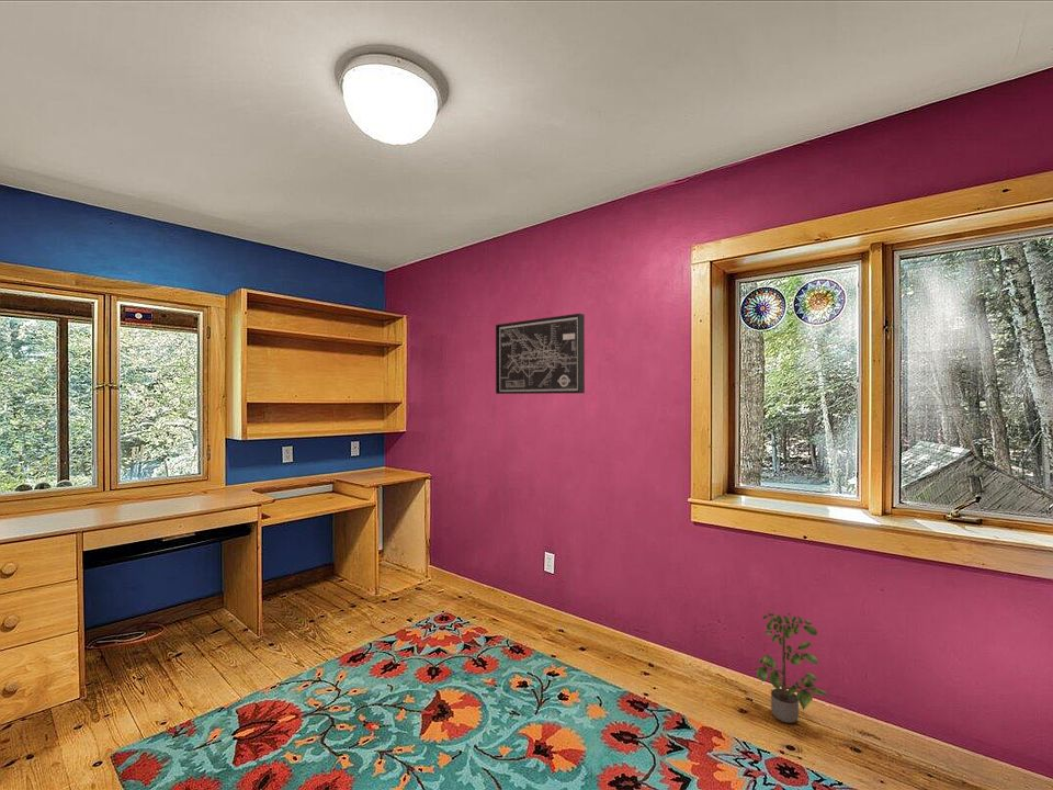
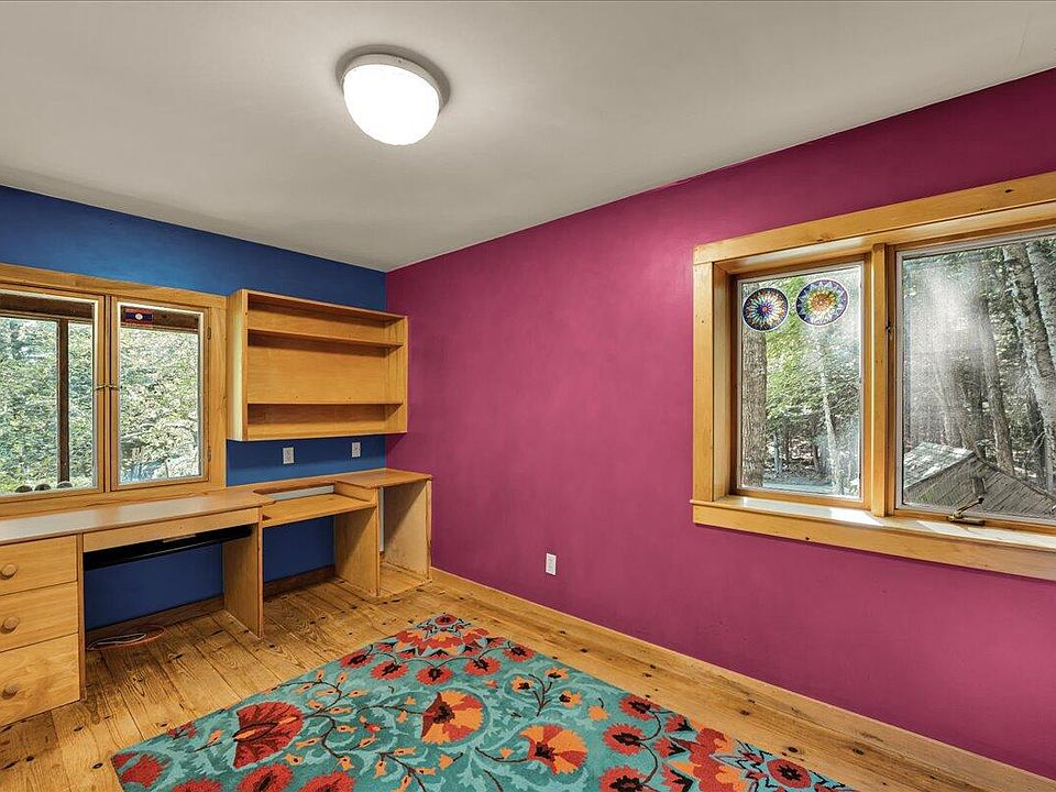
- potted plant (794, 664)
- wall art (536, 357)
